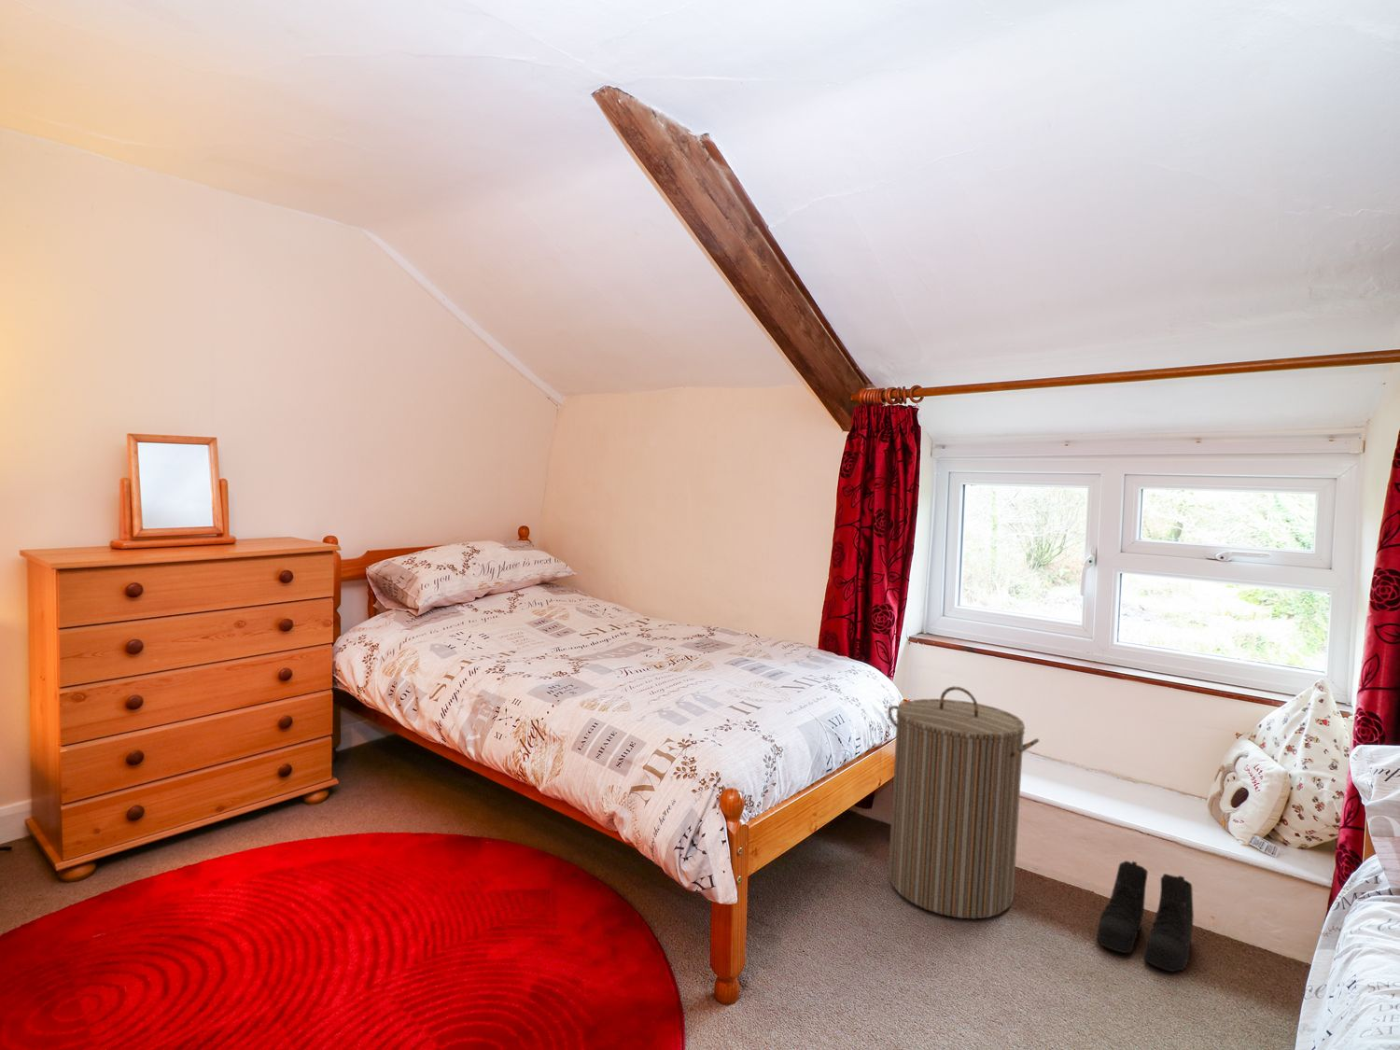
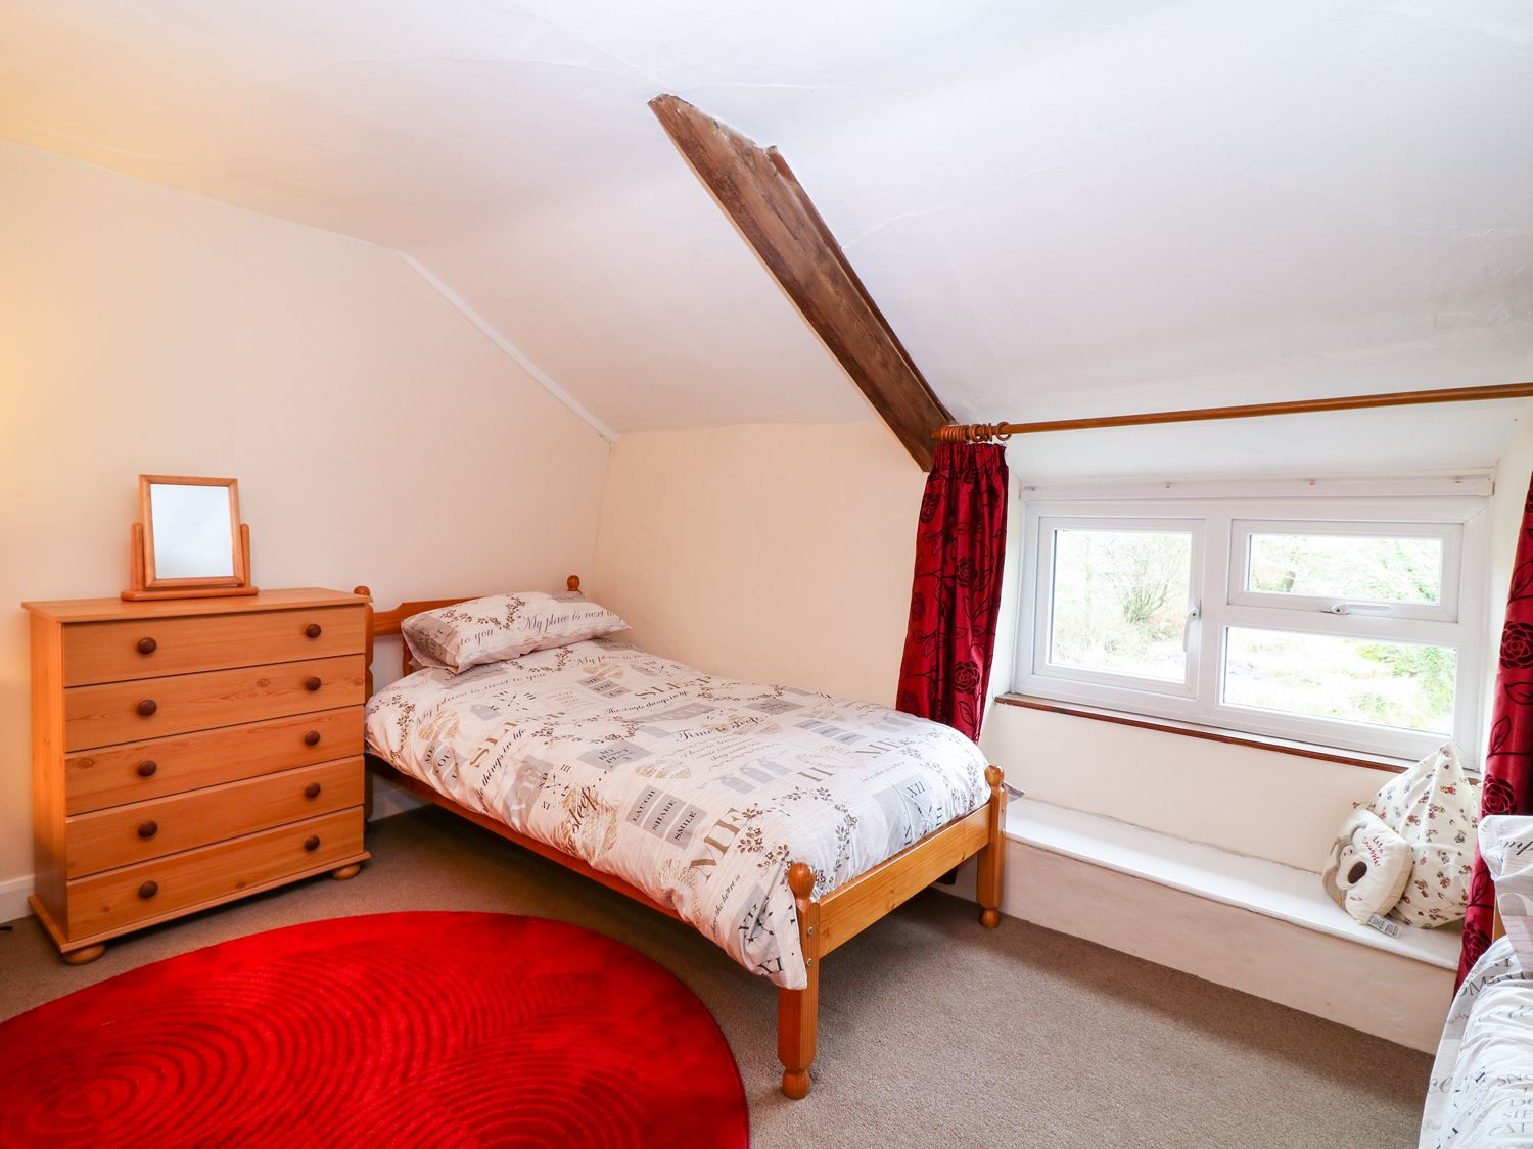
- boots (1143, 908)
- laundry hamper (955, 788)
